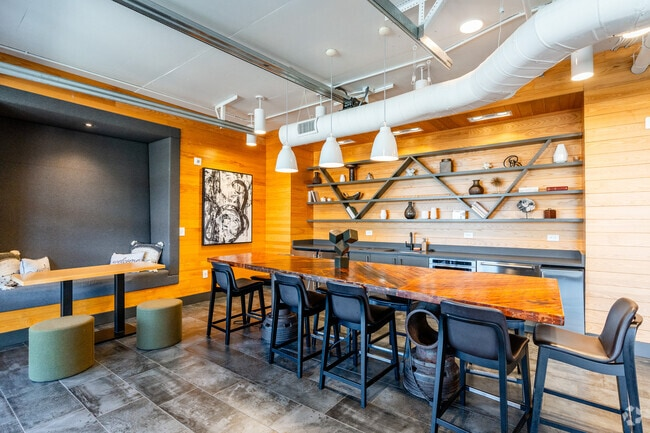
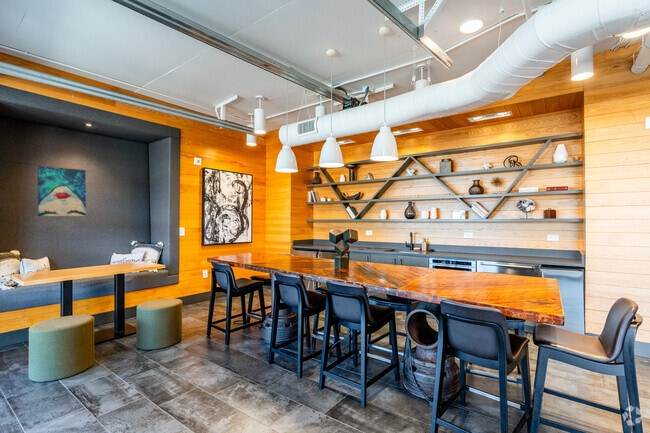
+ wall art (62, 192)
